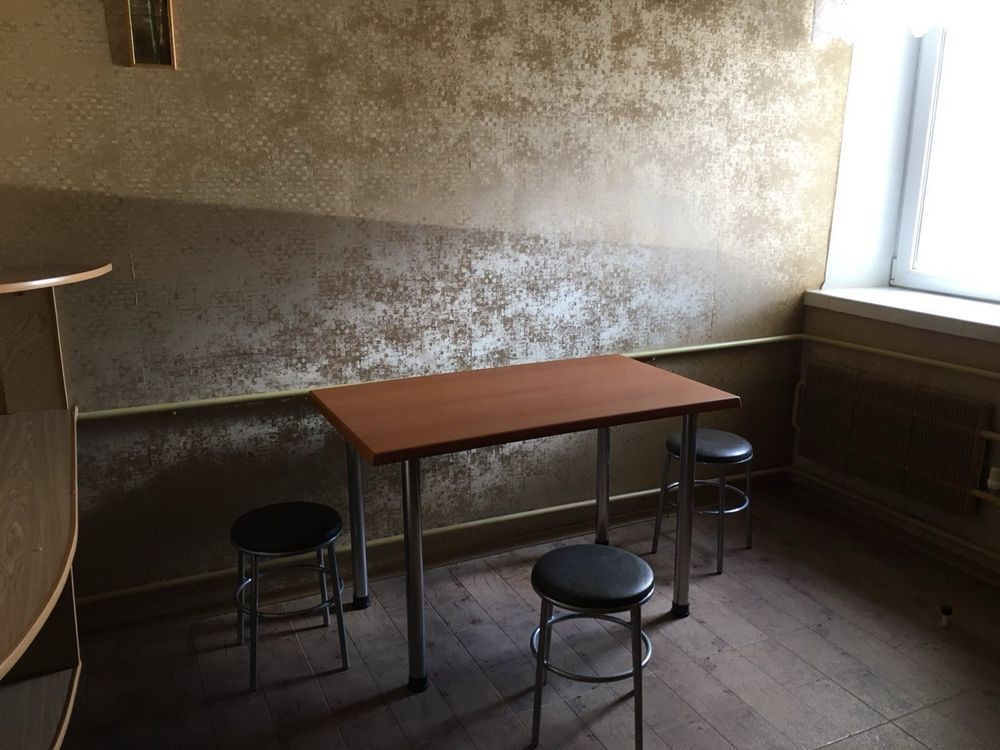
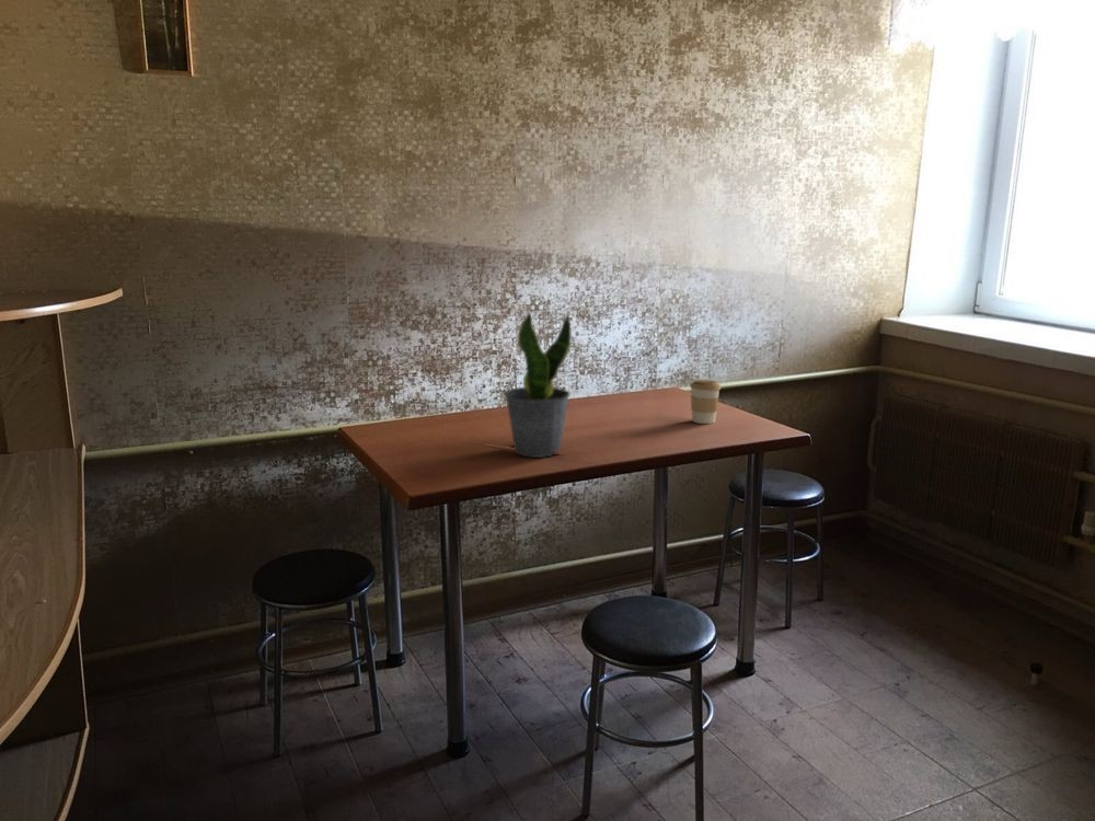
+ coffee cup (704, 400)
+ potted plant (537, 380)
